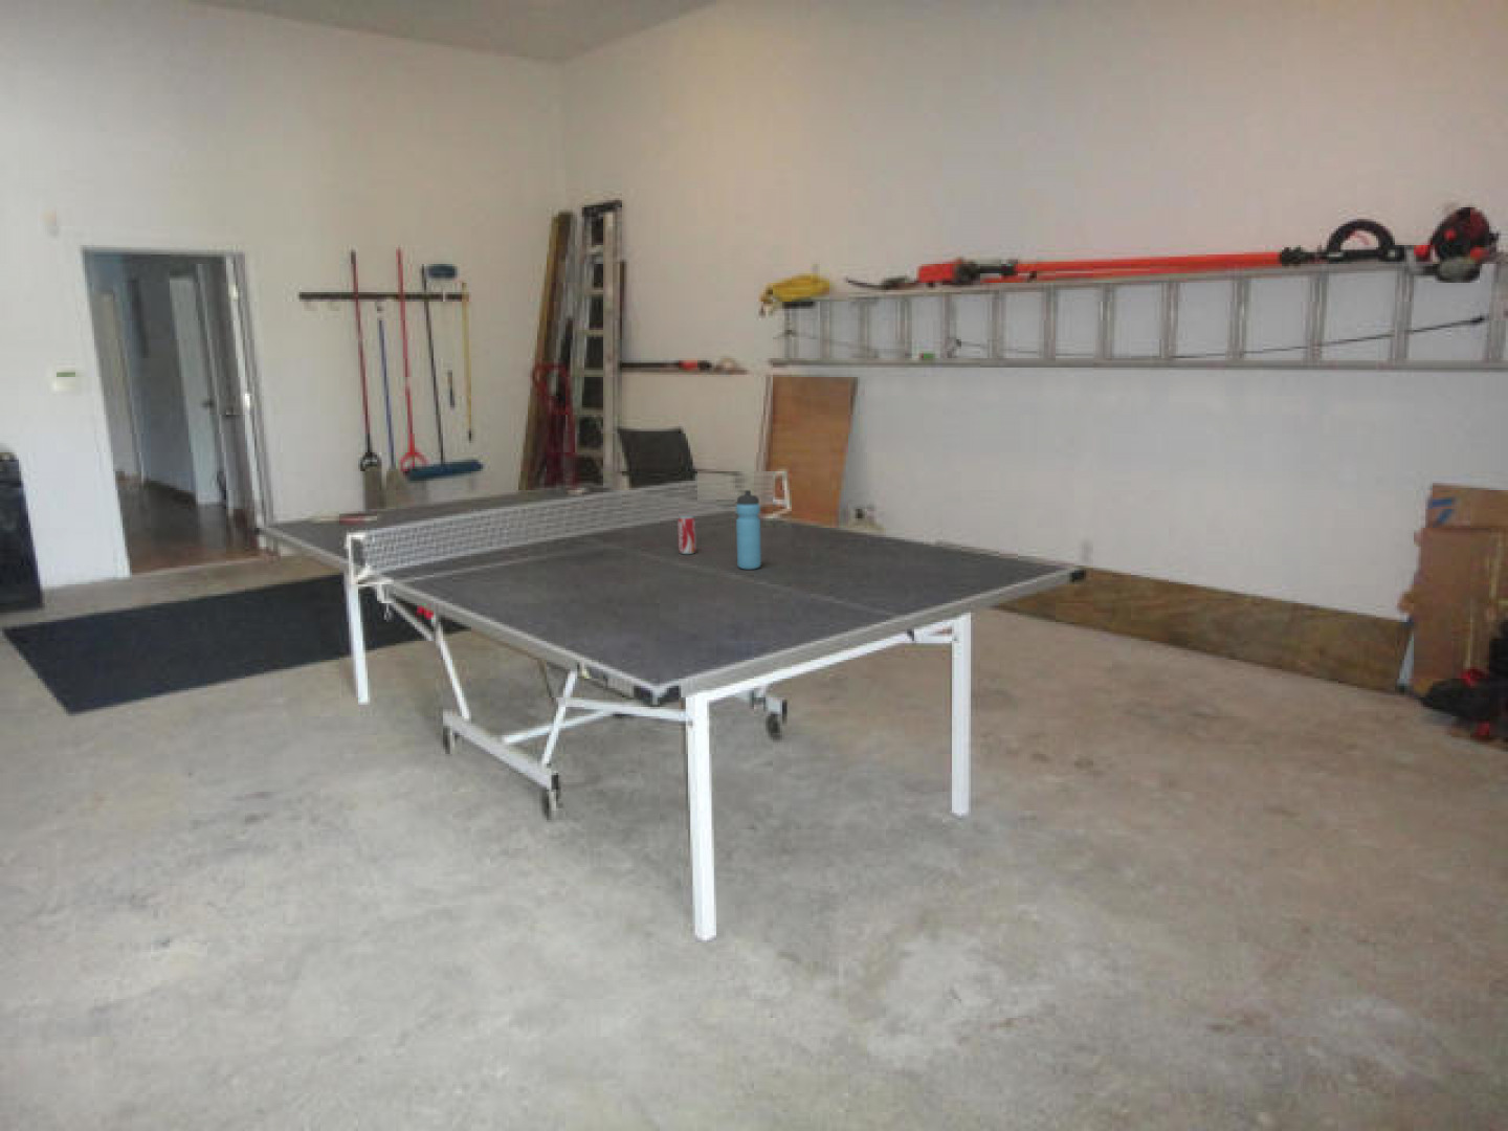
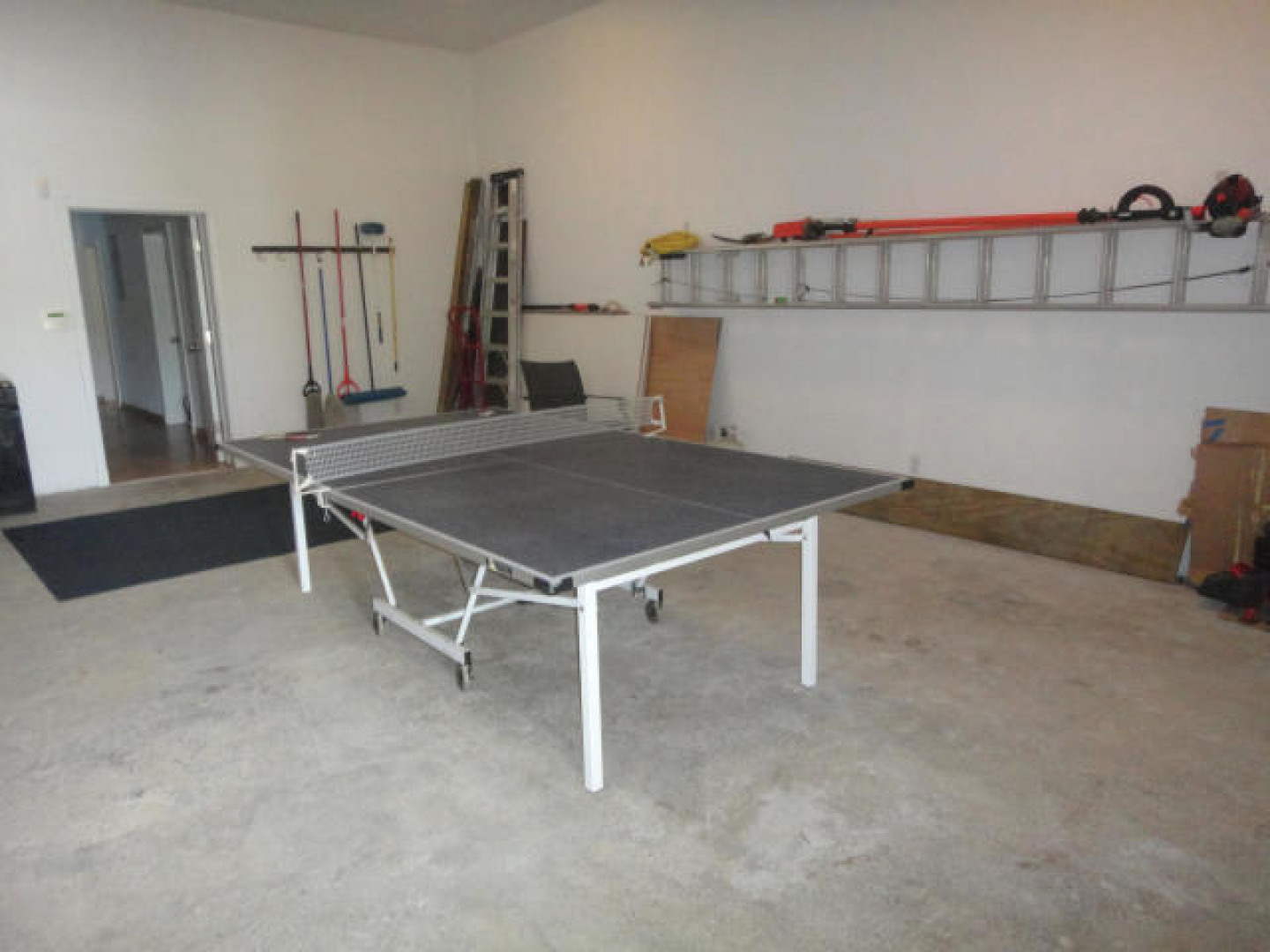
- beverage can (686, 535)
- water bottle (748, 529)
